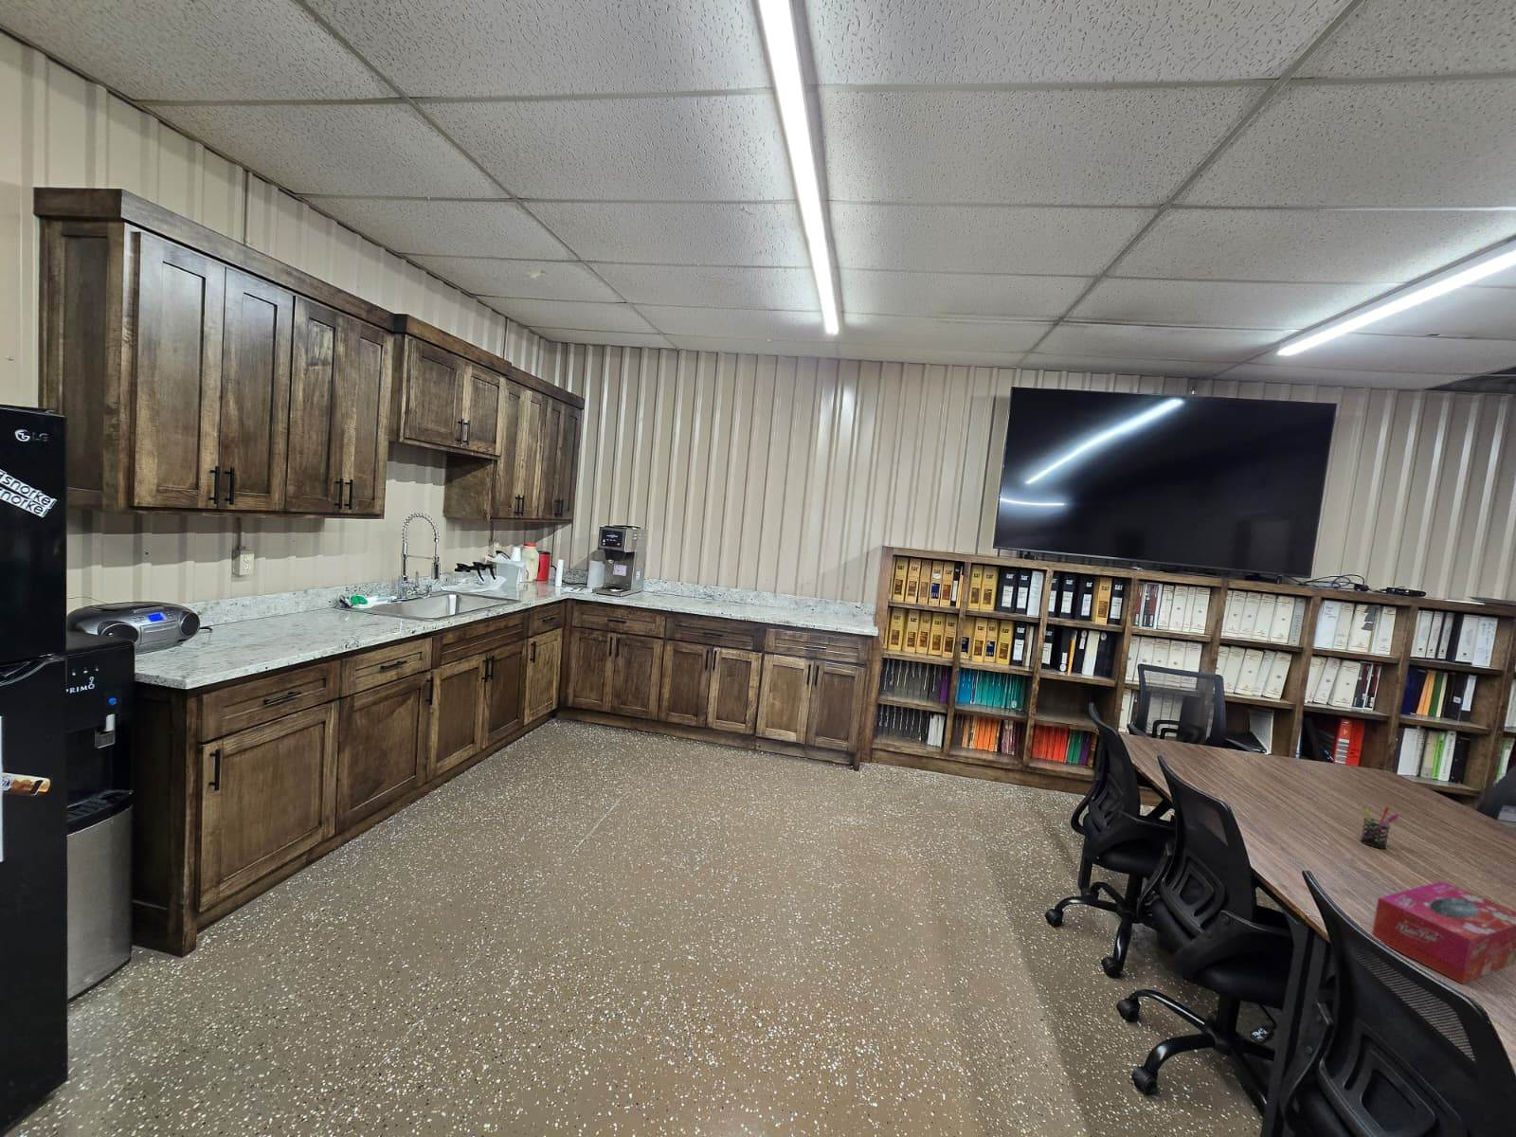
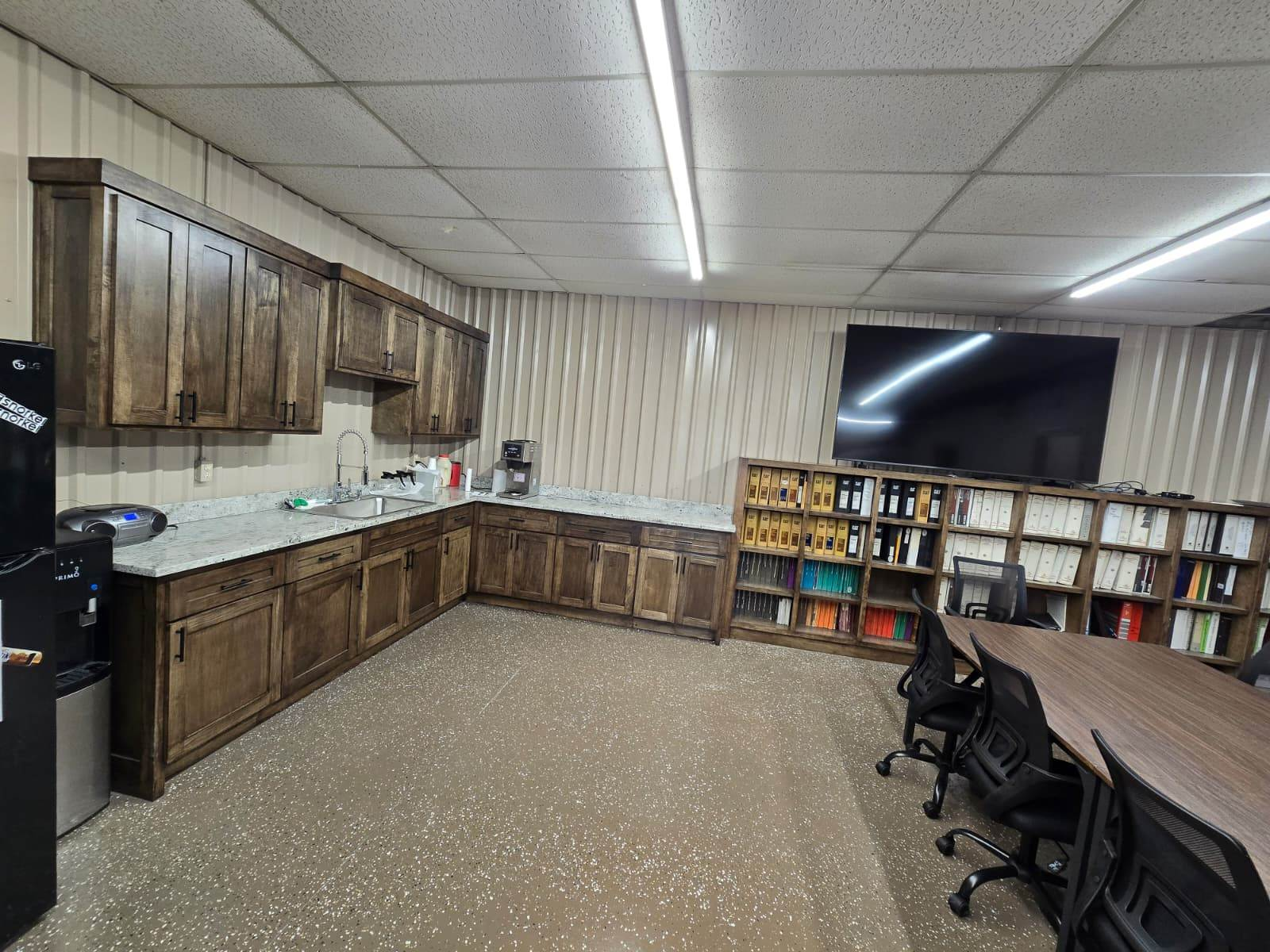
- pen holder (1375, 823)
- tissue box (1450, 928)
